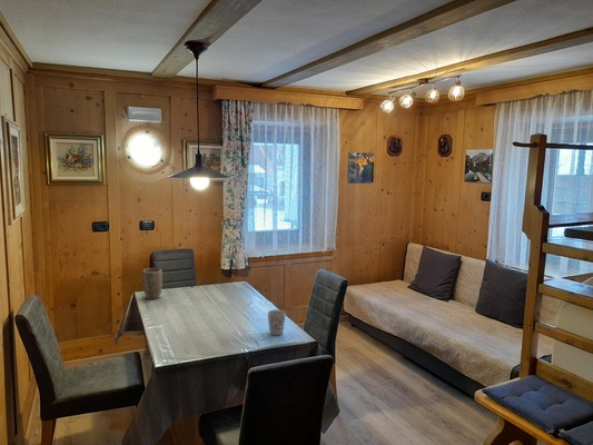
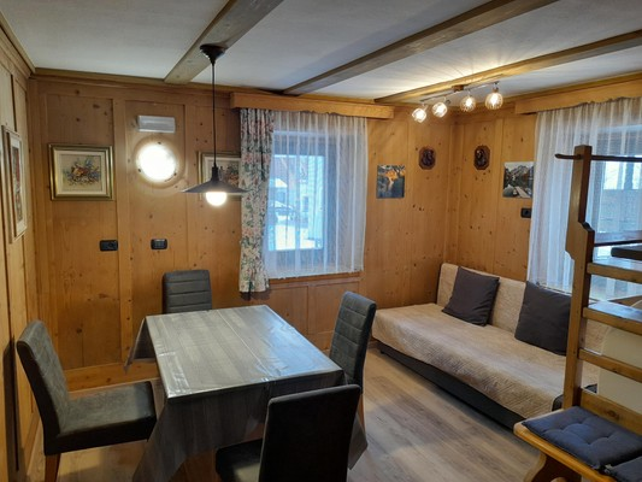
- cup (276, 323)
- plant pot (152, 283)
